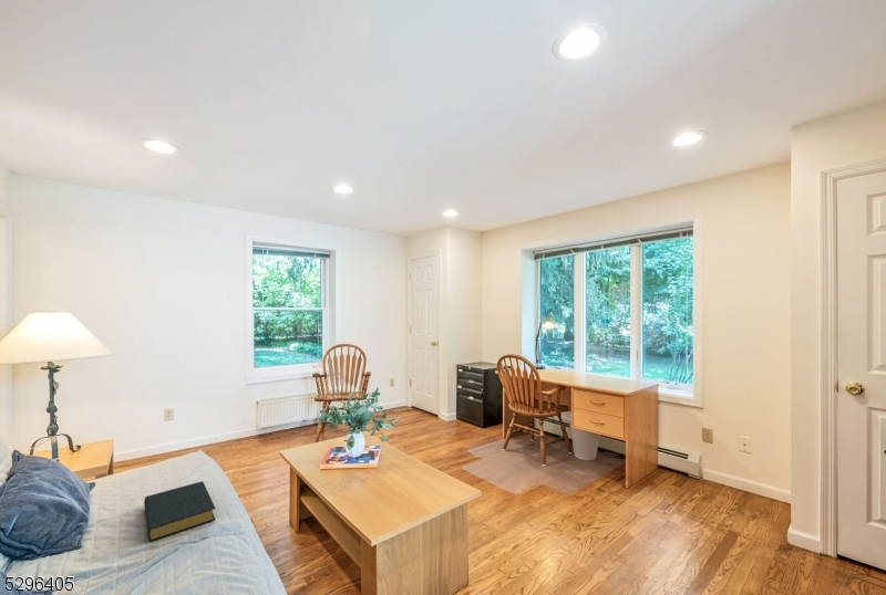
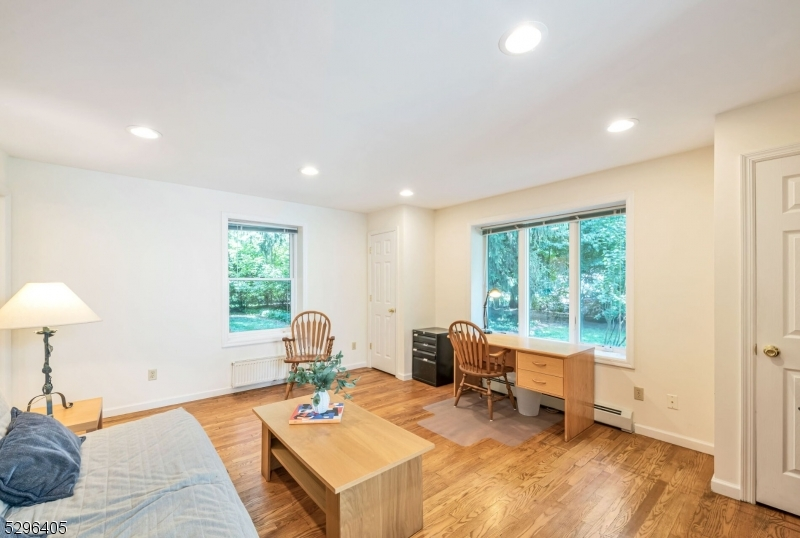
- hardback book (178, 508)
